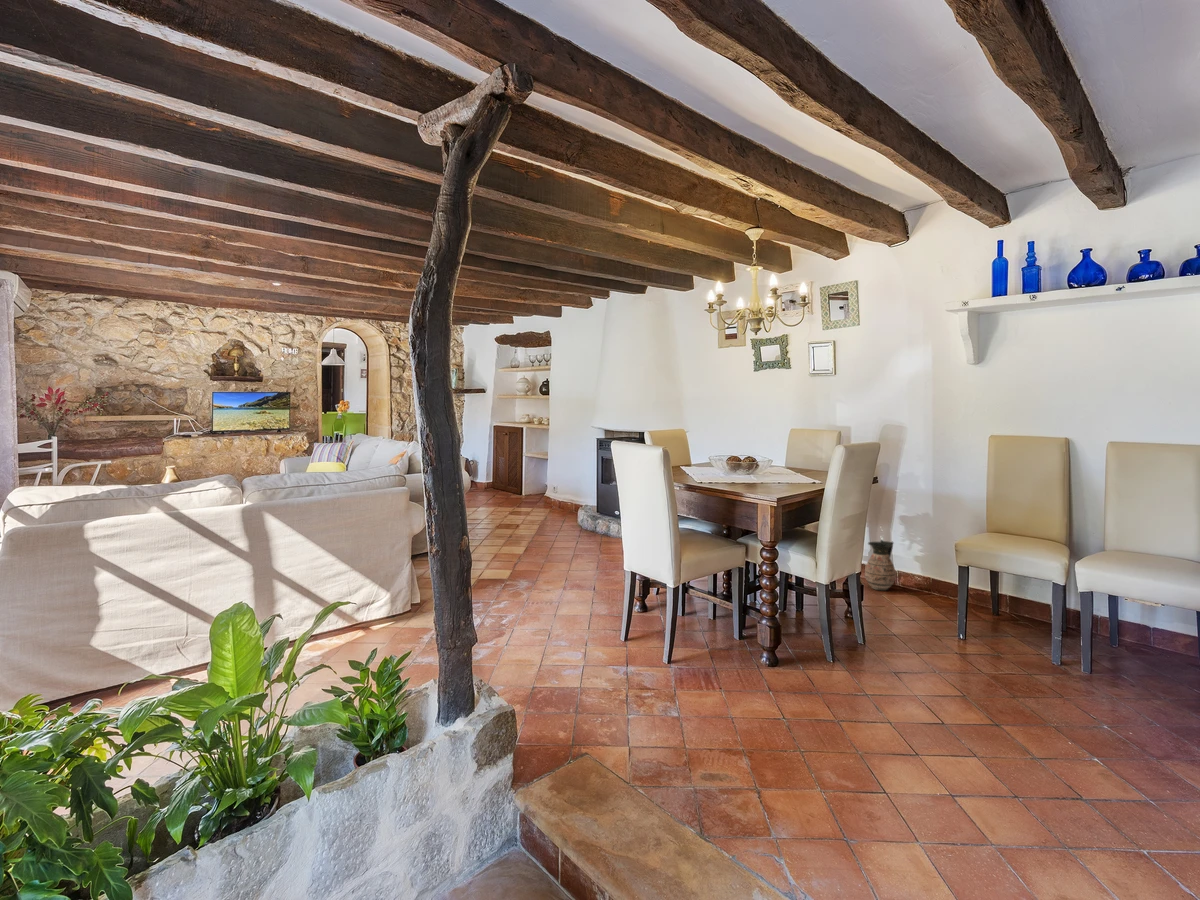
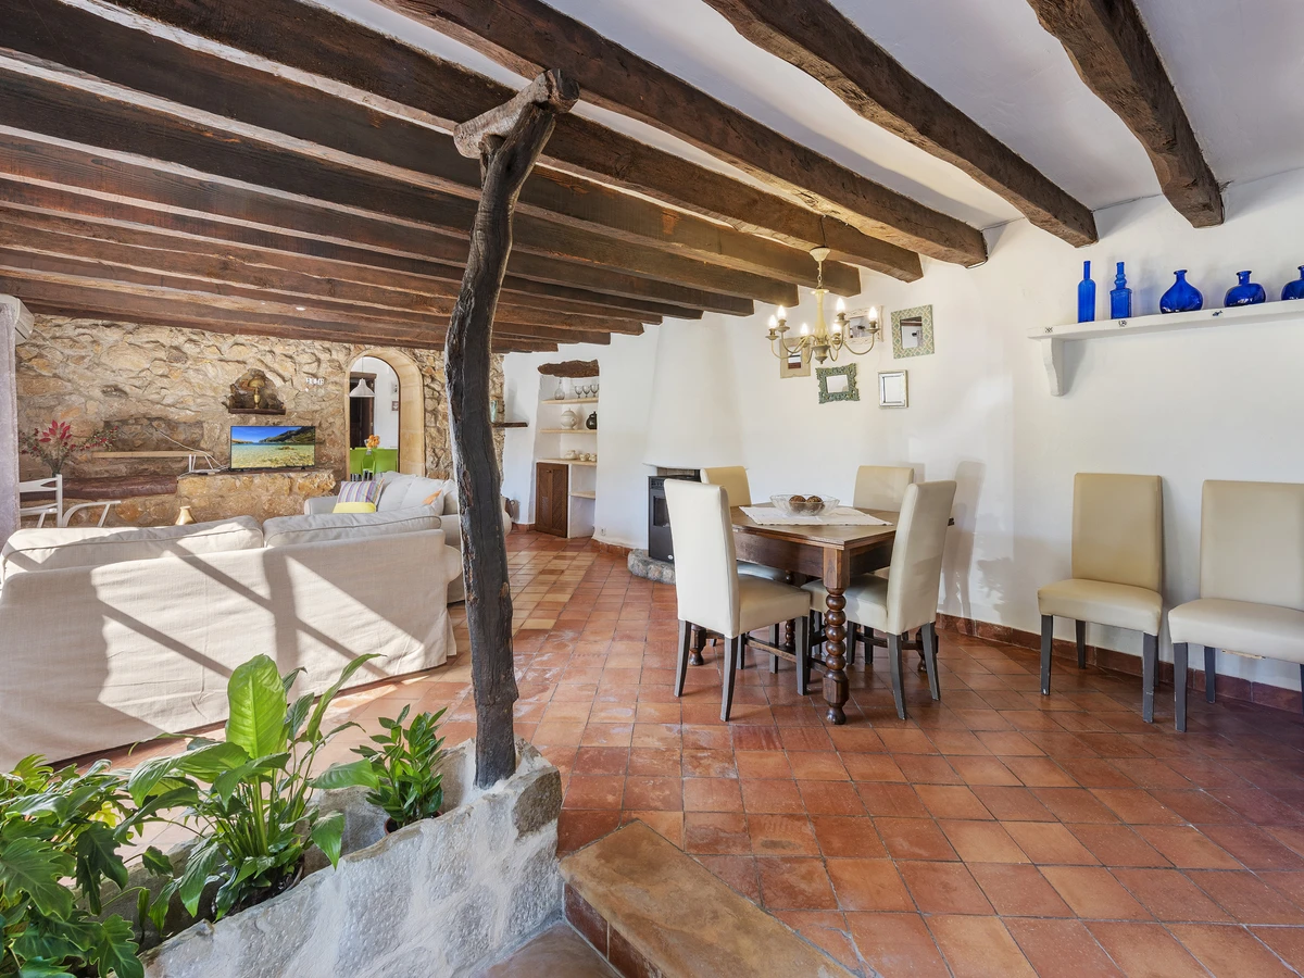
- ceramic jug (880, 564)
